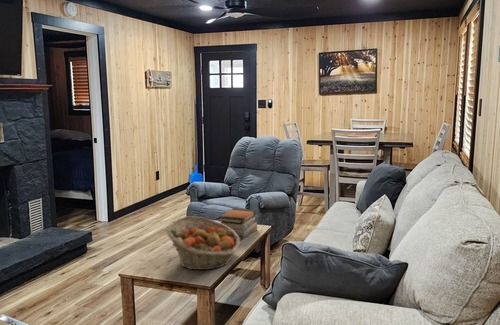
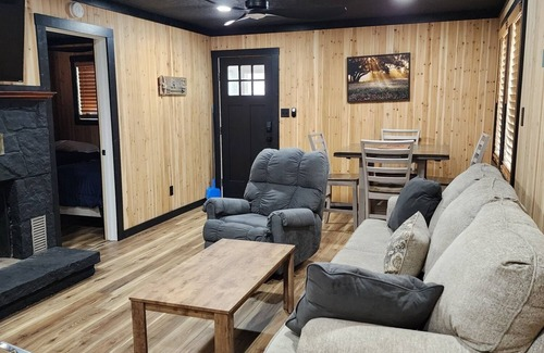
- fruit basket (204, 241)
- book stack (238, 223)
